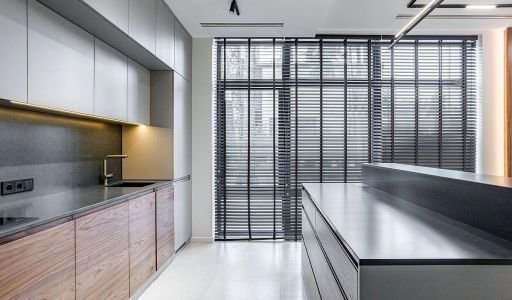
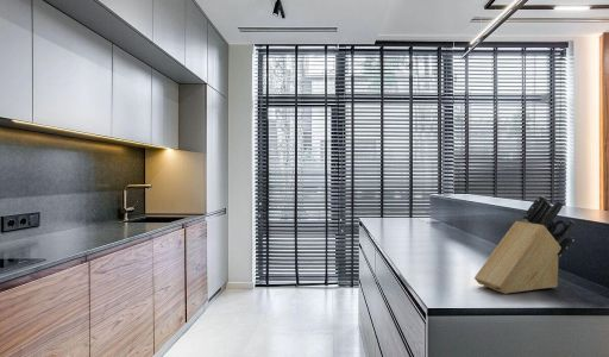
+ knife block (526, 240)
